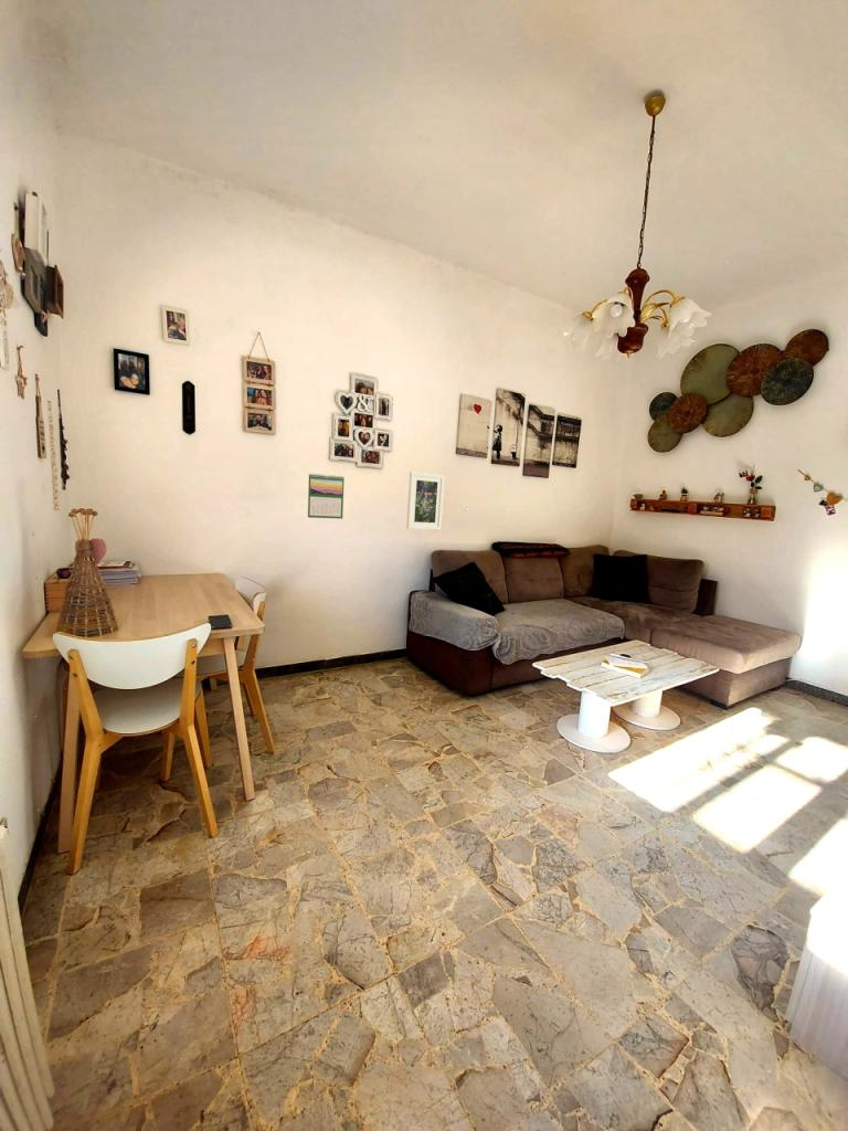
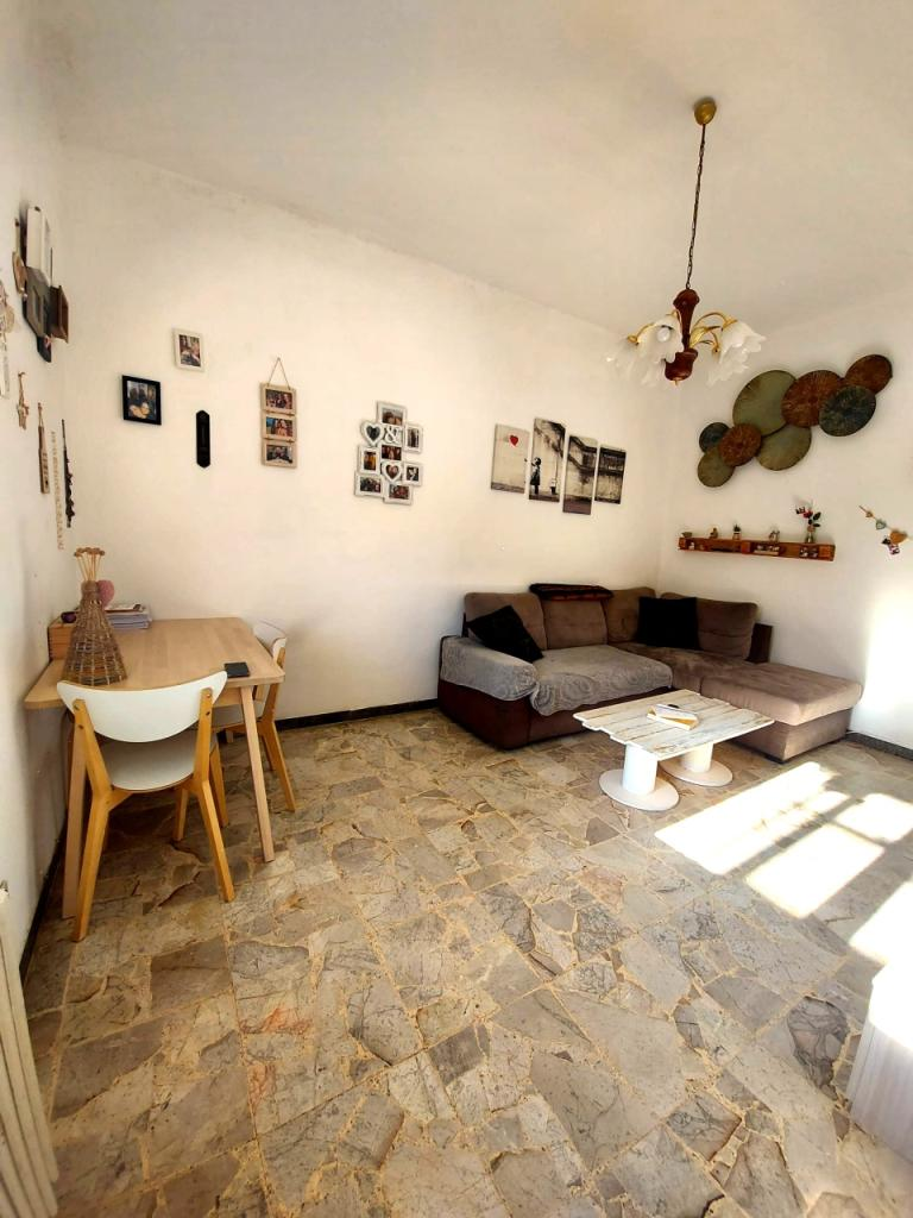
- calendar (326, 496)
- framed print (425, 501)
